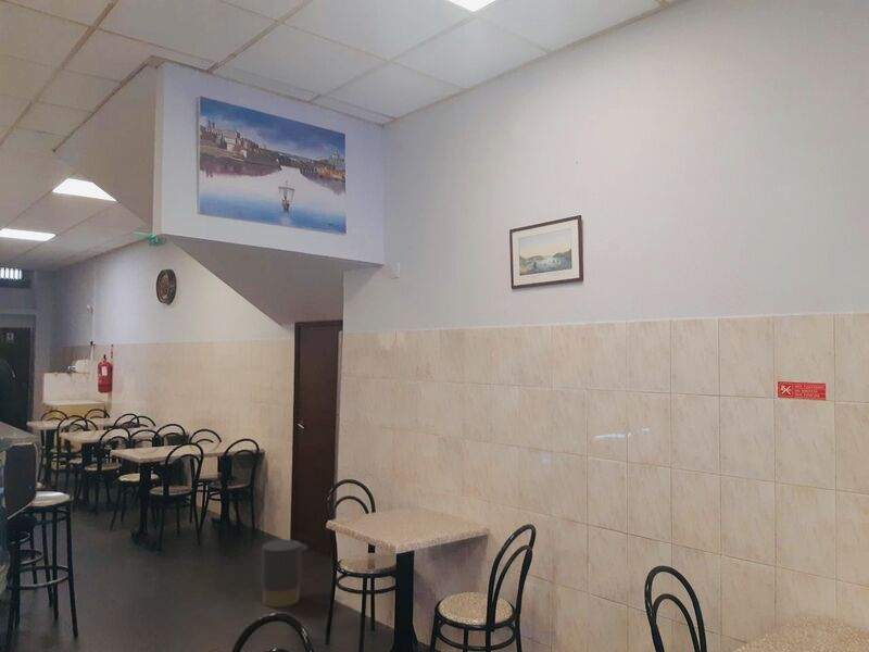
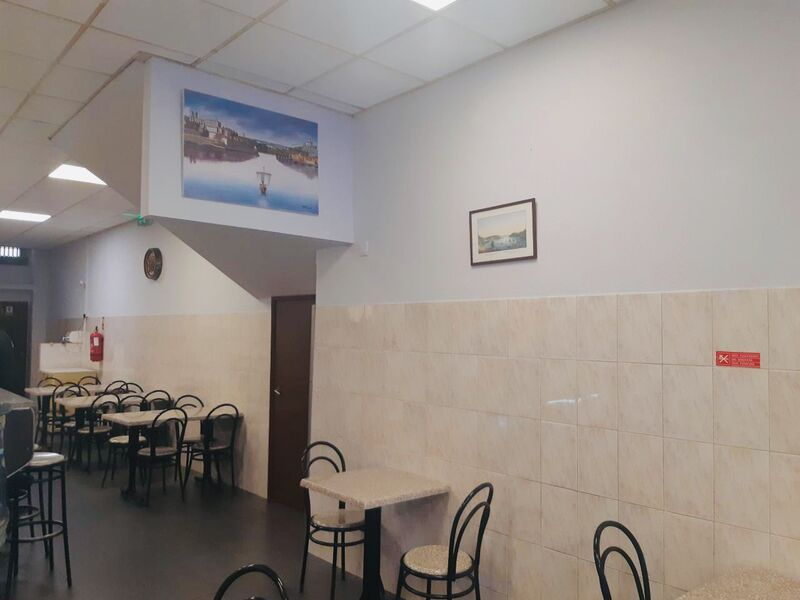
- trash can (285, 569)
